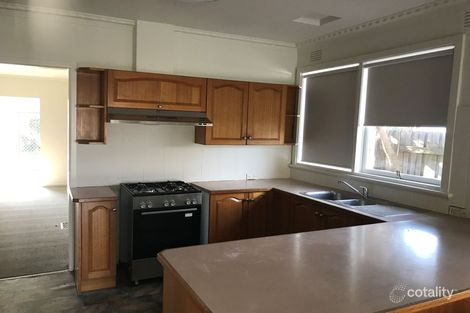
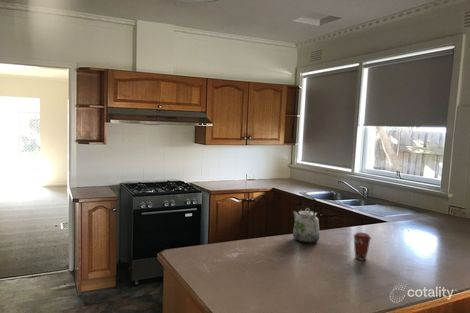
+ coffee cup (361, 246)
+ kettle (303, 217)
